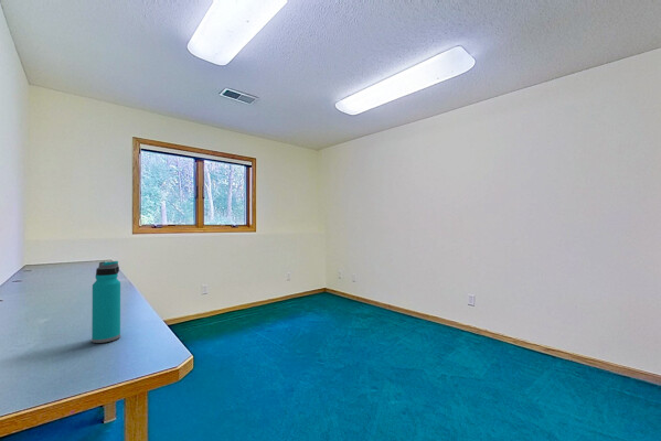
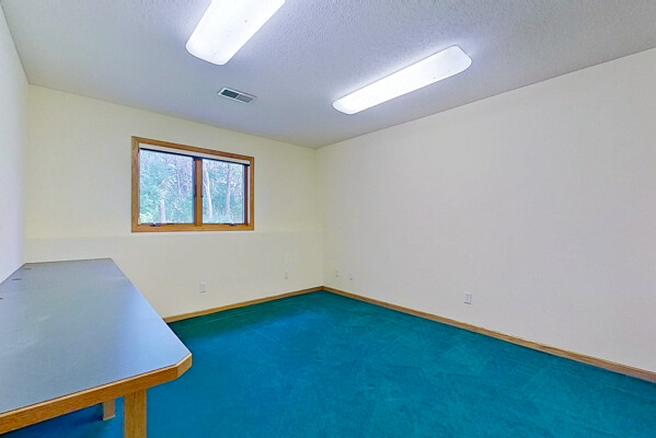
- water bottle (106, 300)
